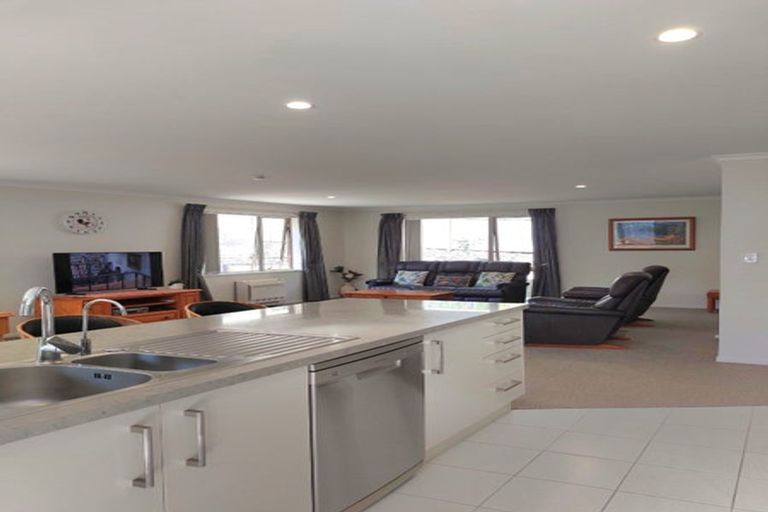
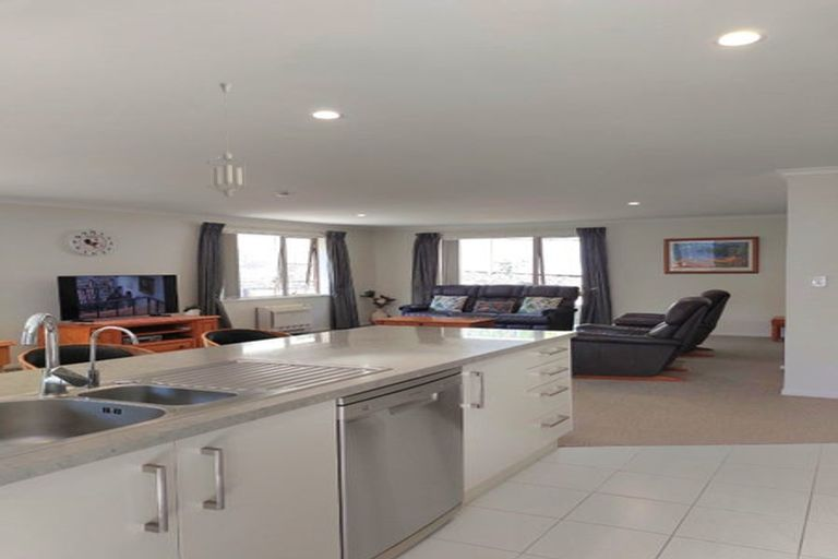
+ pendant light (227, 141)
